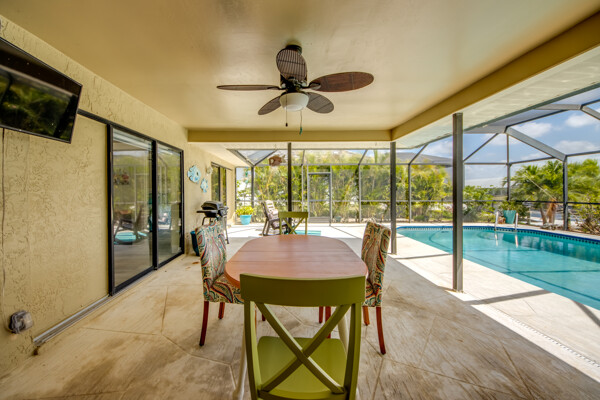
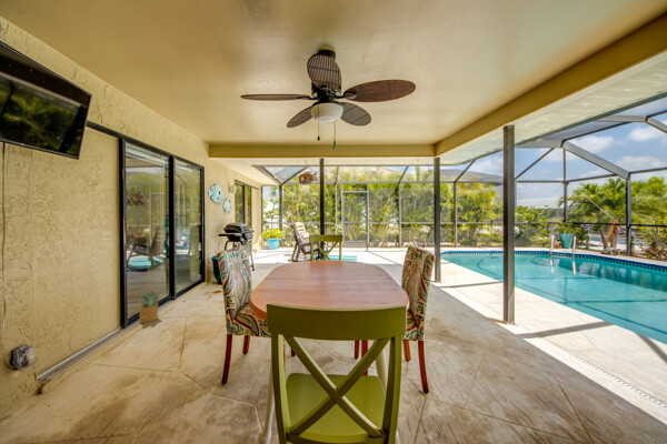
+ potted plant (148, 306)
